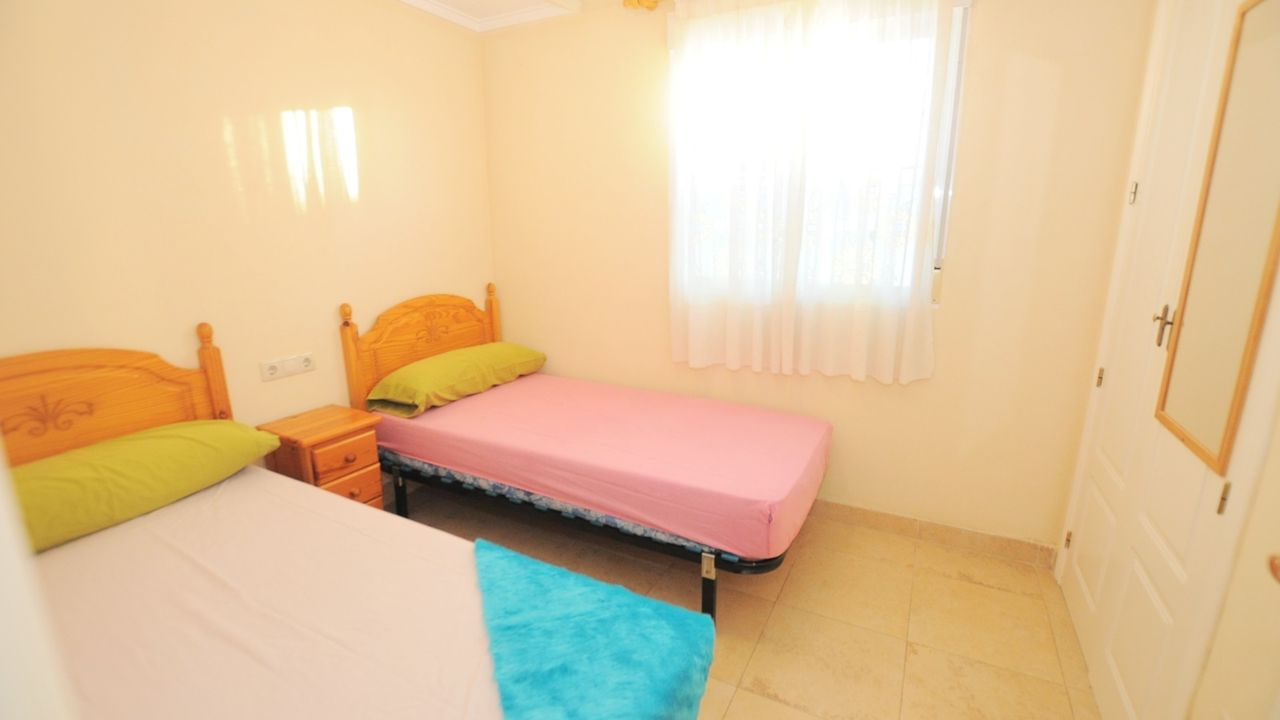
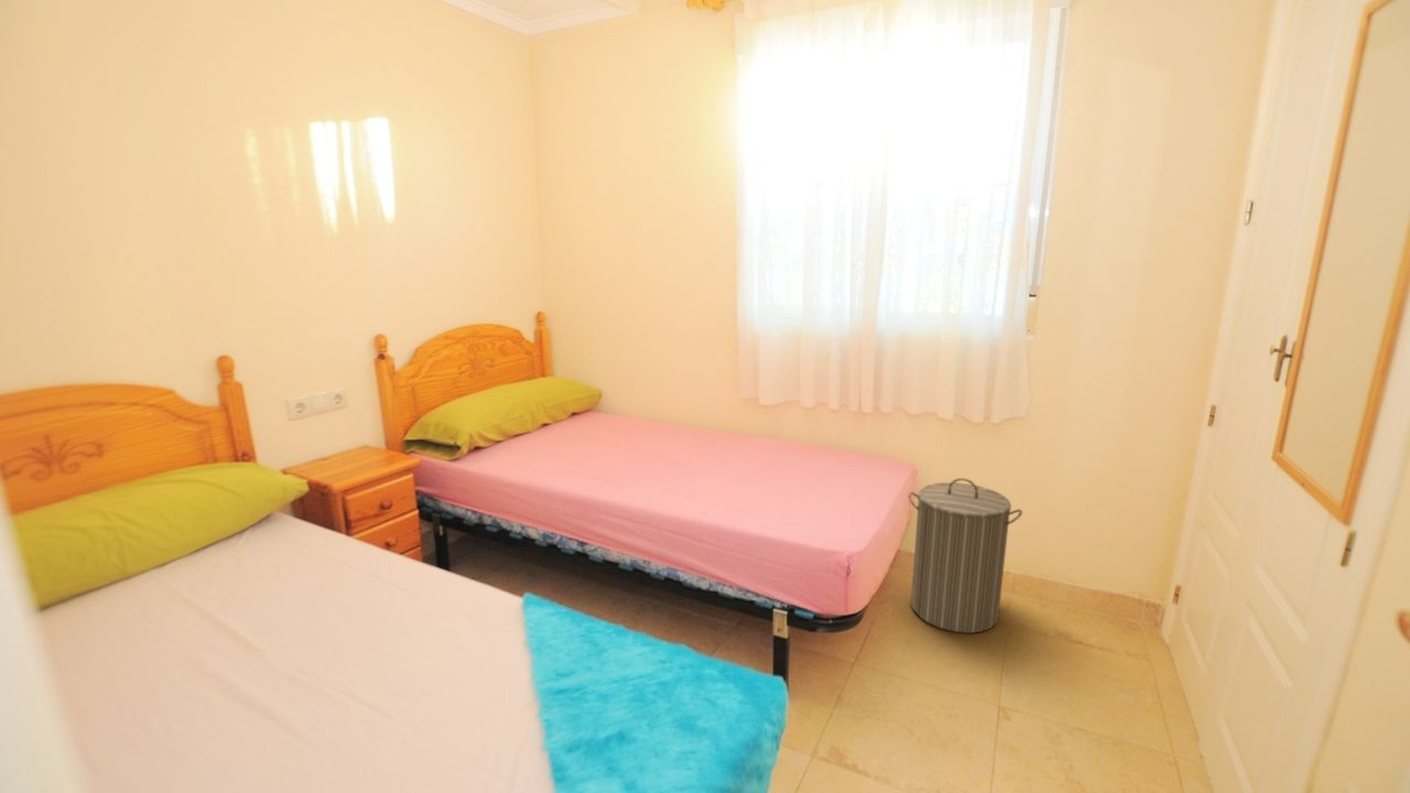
+ laundry hamper (958, 545)
